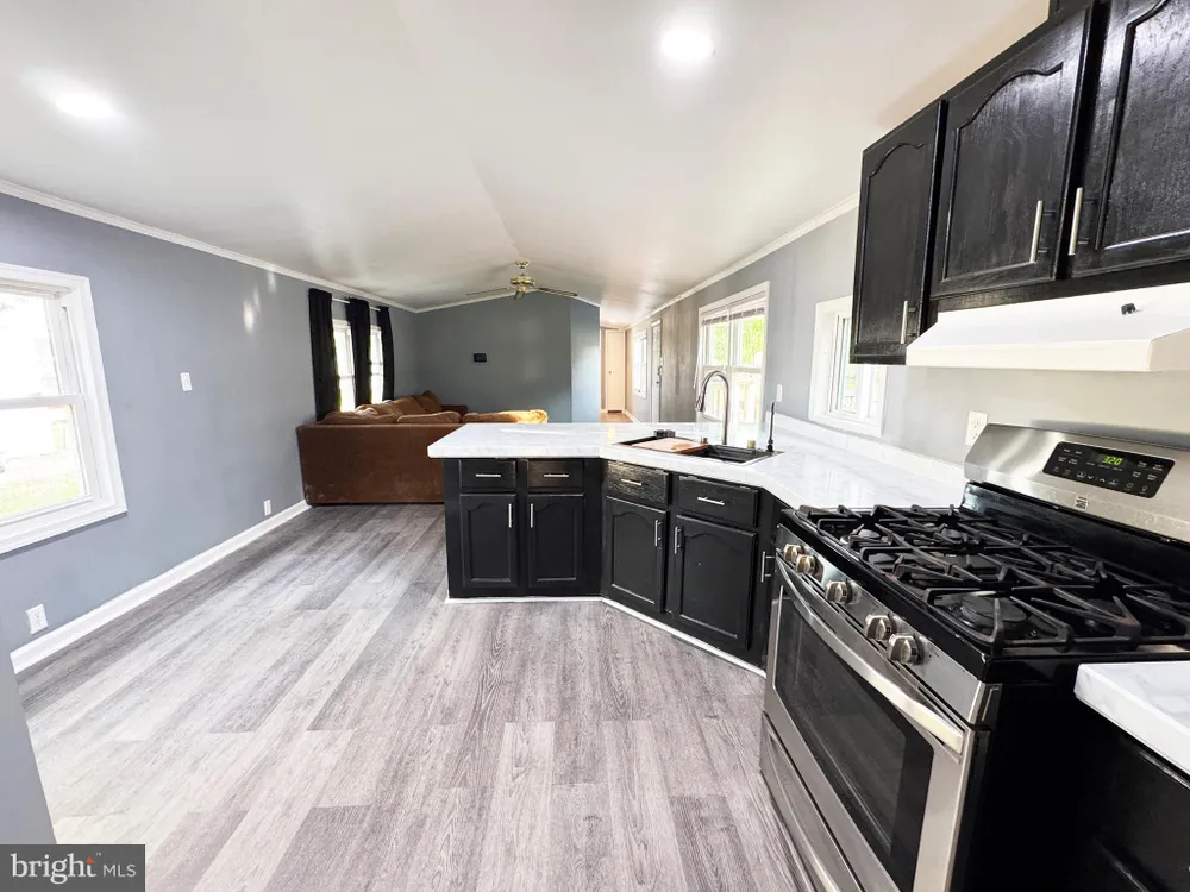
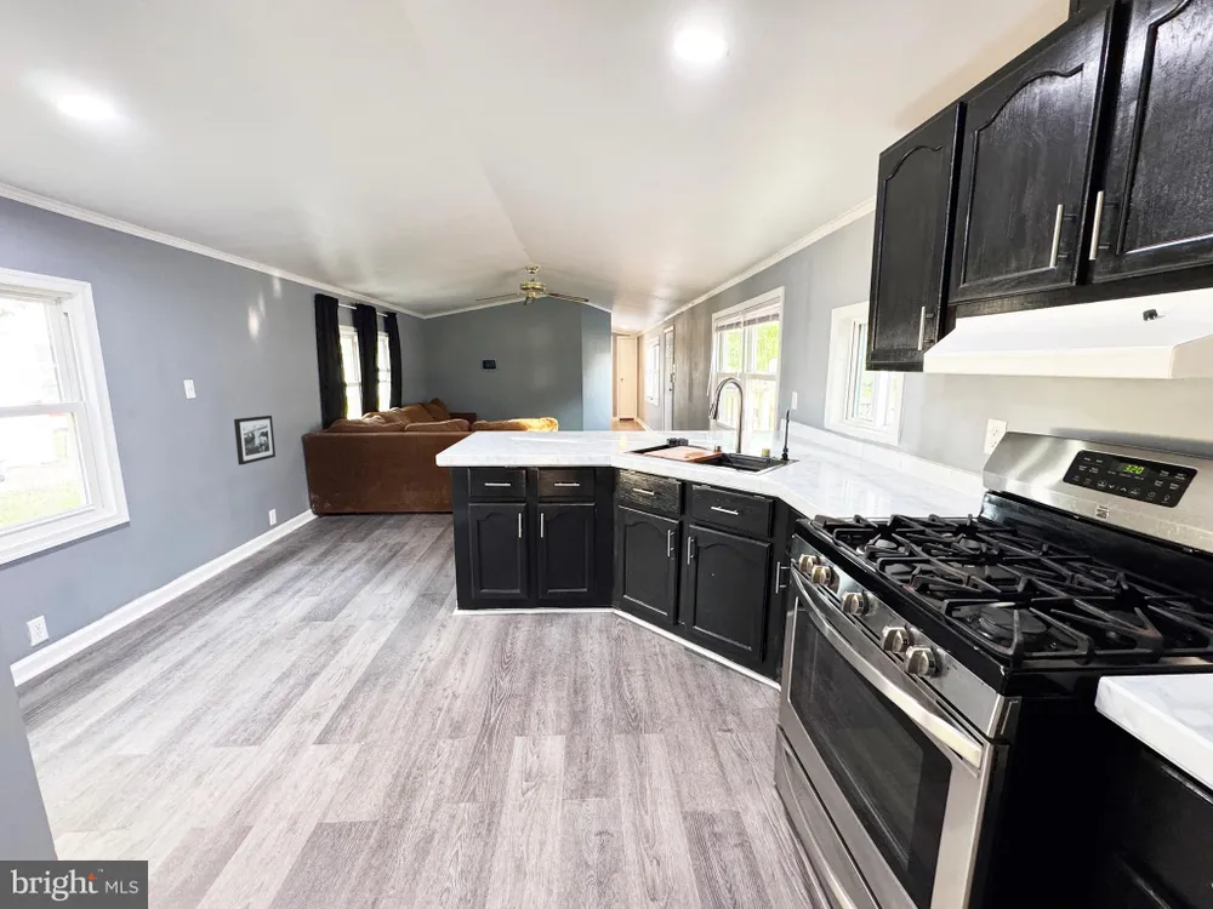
+ picture frame (256, 439)
